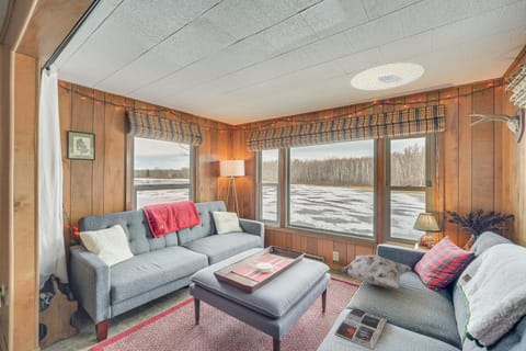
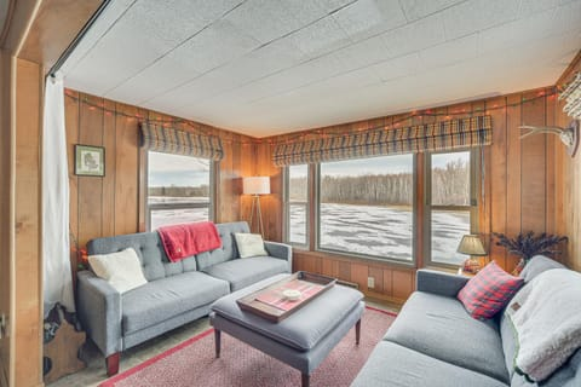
- ceiling light (385, 75)
- decorative pillow (374, 269)
- magazine (362, 325)
